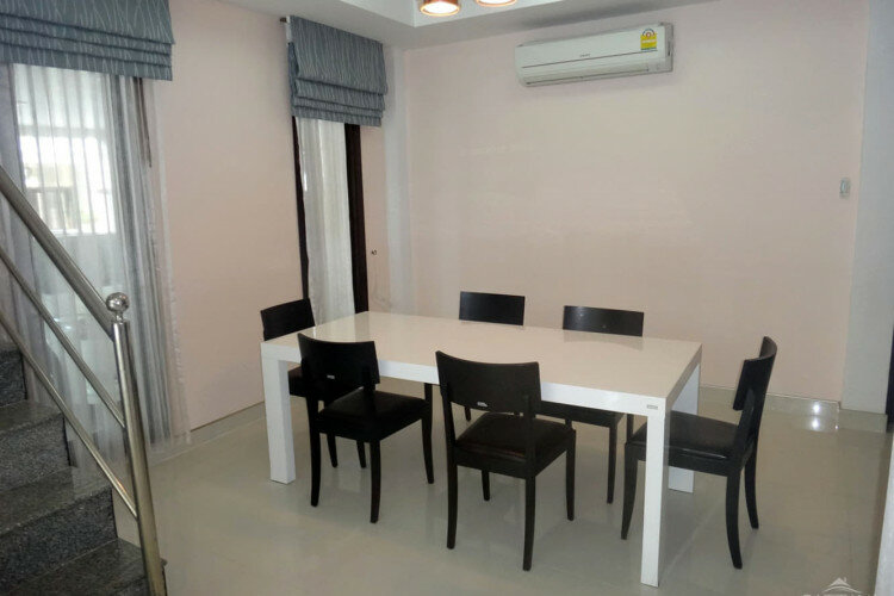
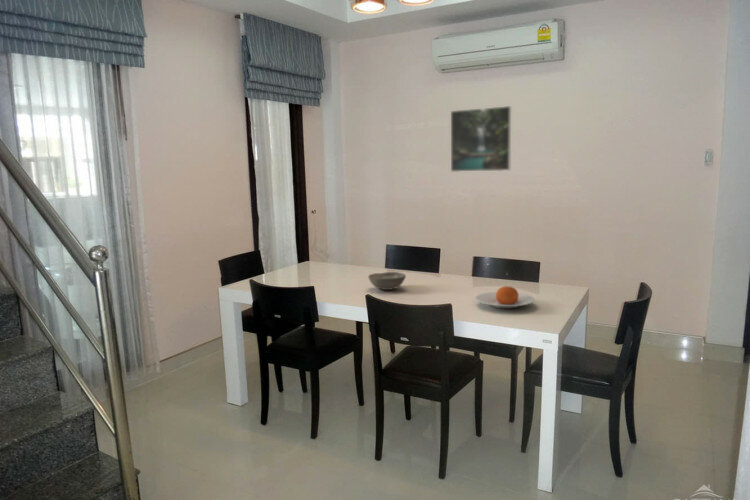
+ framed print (479, 140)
+ plate (504, 296)
+ bowl (387, 281)
